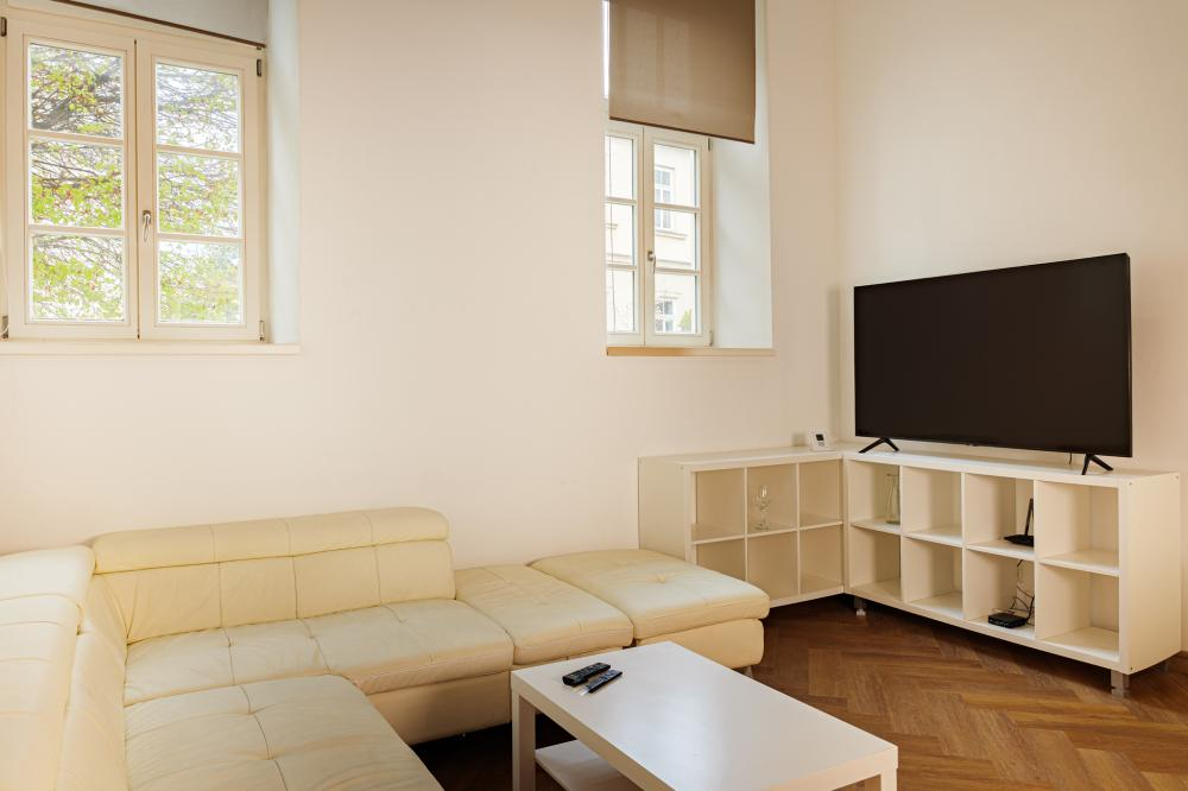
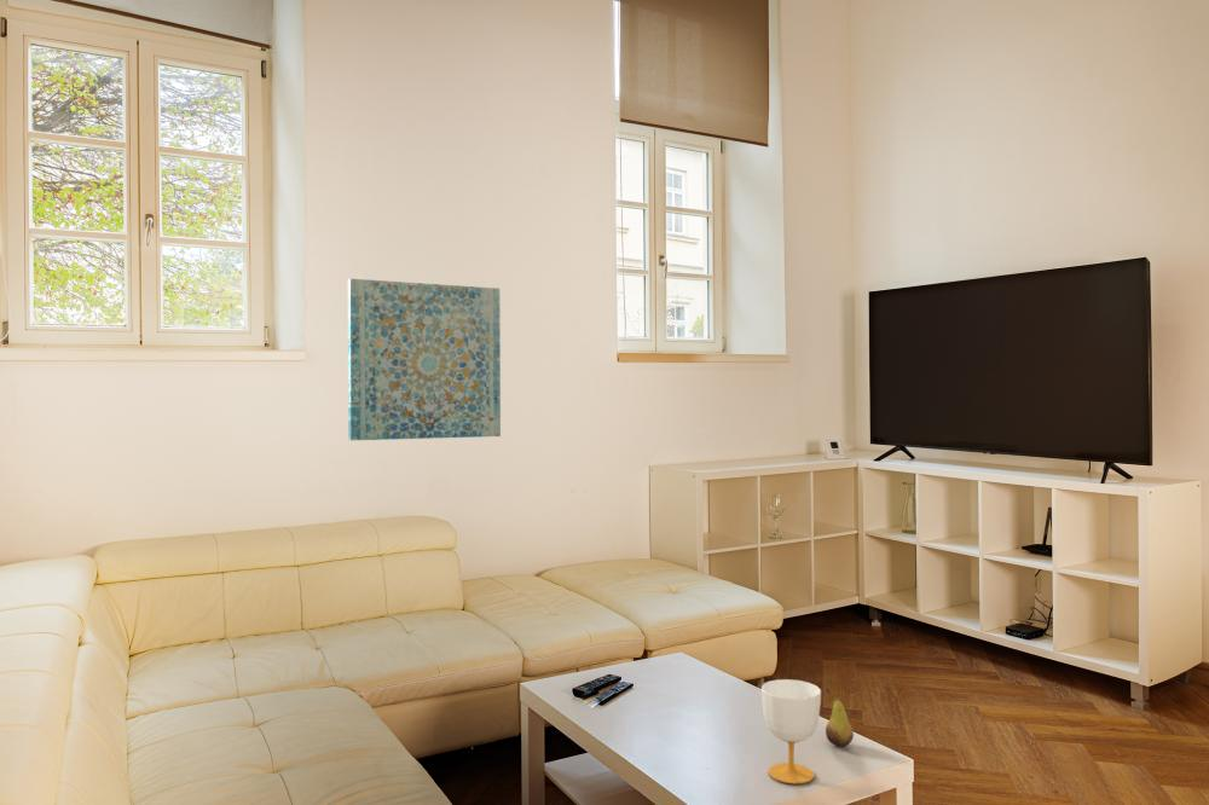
+ wall art (427, 360)
+ cup (791, 731)
+ fruit (839, 717)
